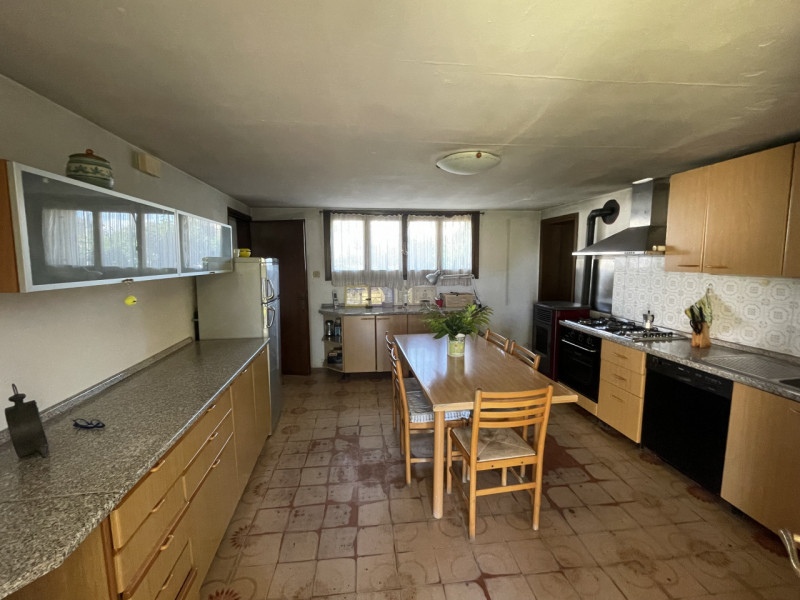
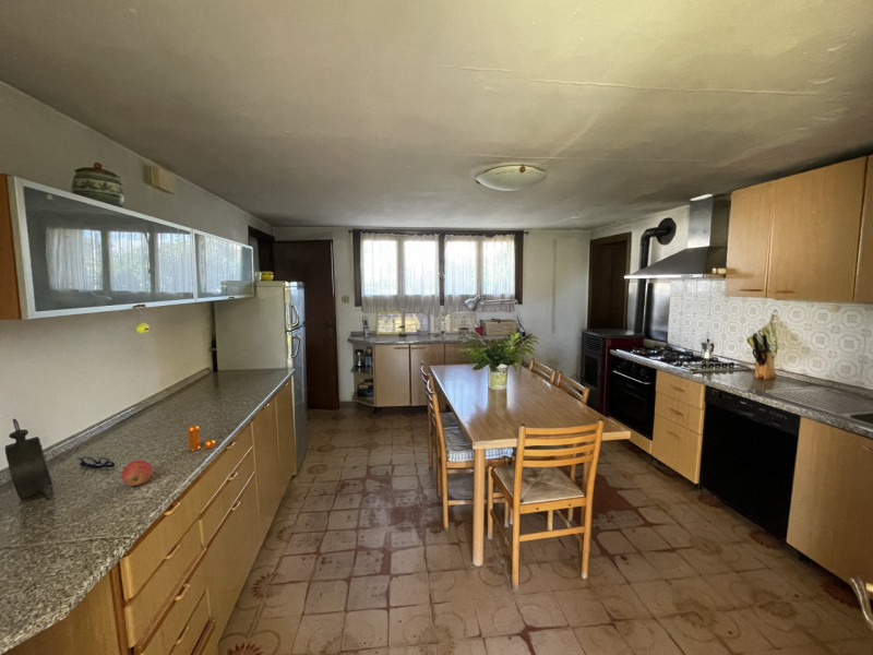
+ pepper shaker (199, 436)
+ apple (136, 472)
